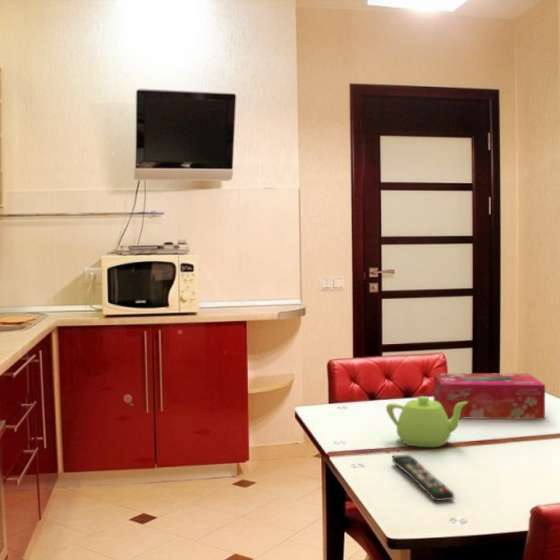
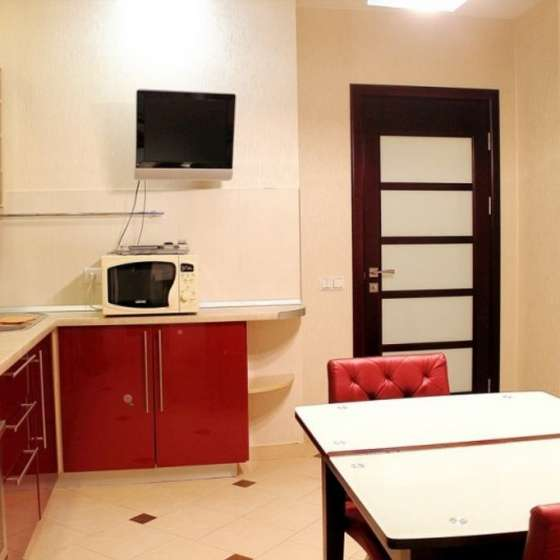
- tissue box (486, 395)
- remote control (420, 475)
- teapot (426, 419)
